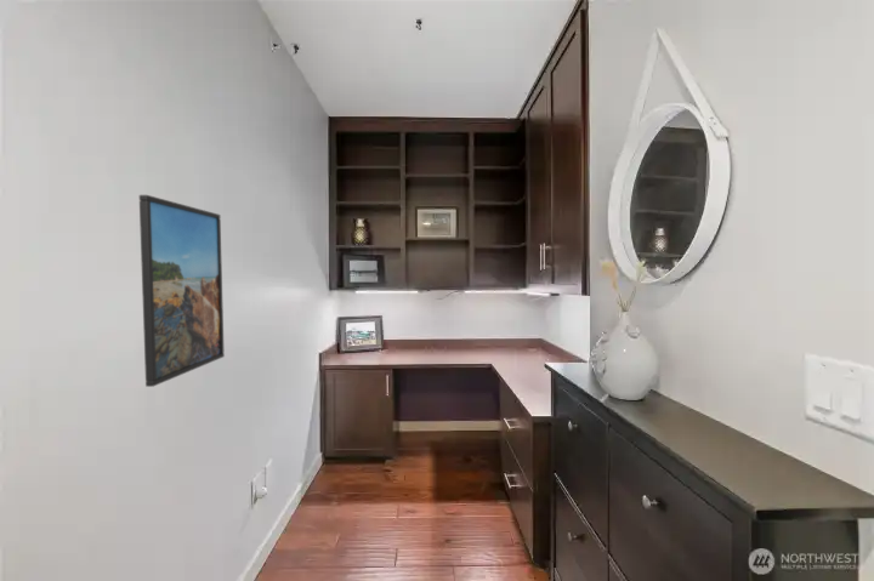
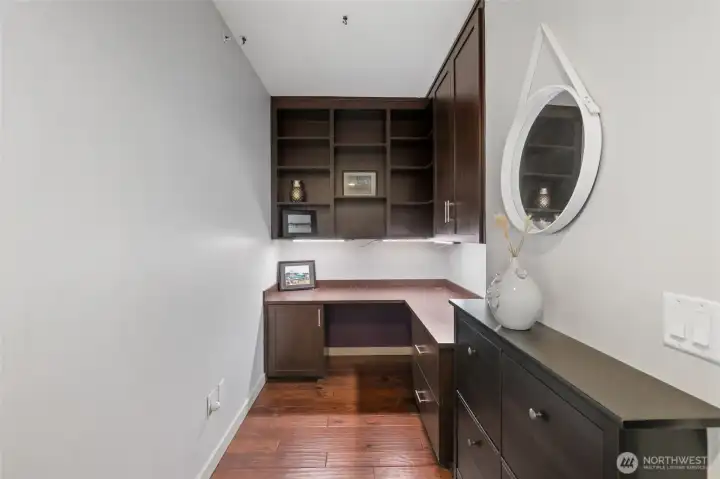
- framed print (188, 287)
